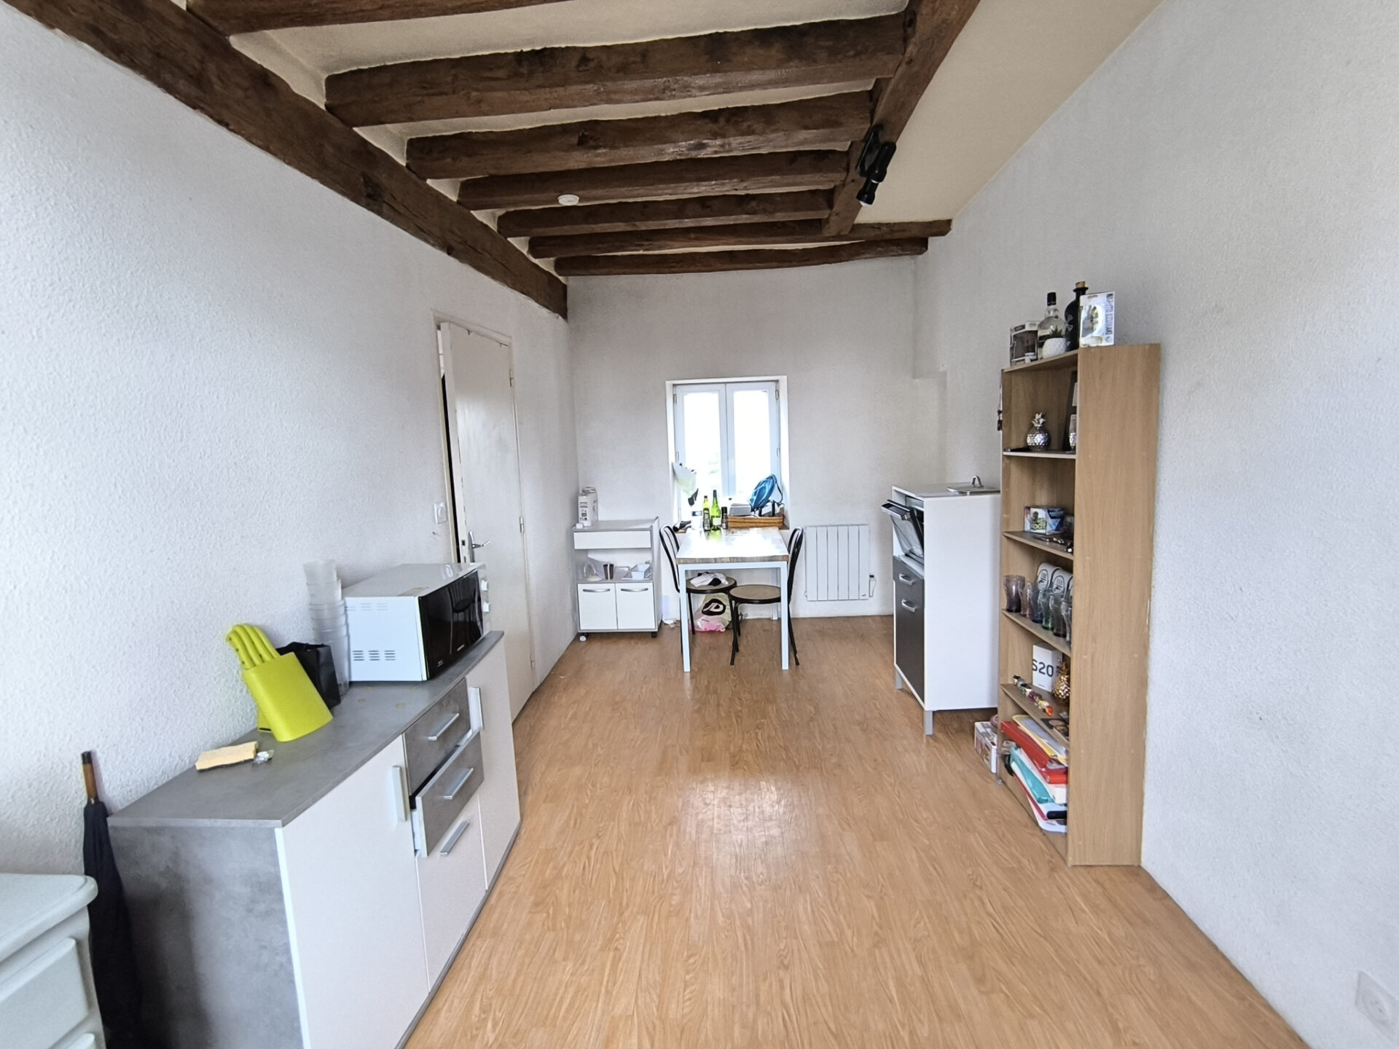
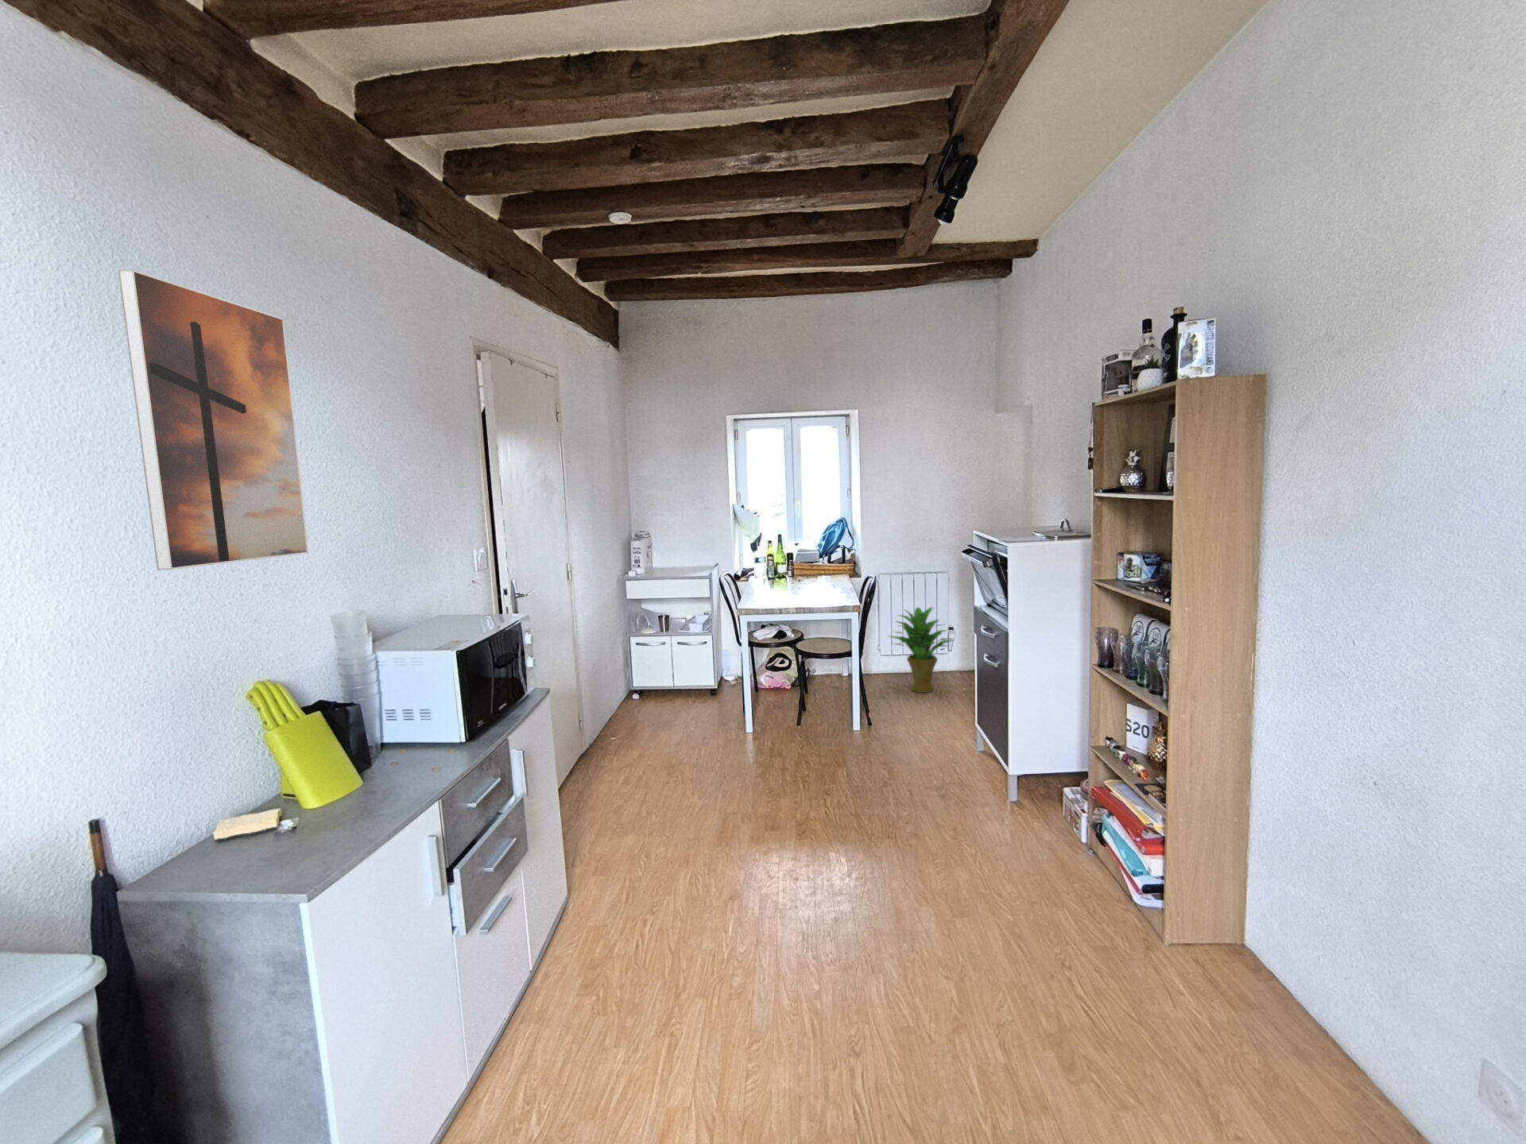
+ potted plant (922, 648)
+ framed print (227, 431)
